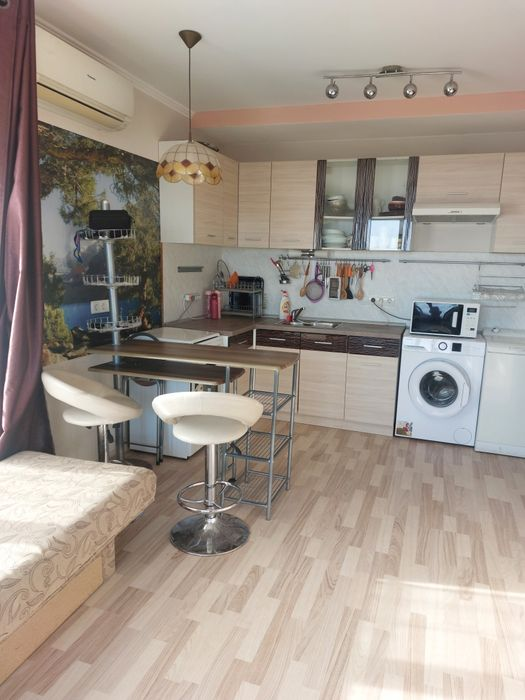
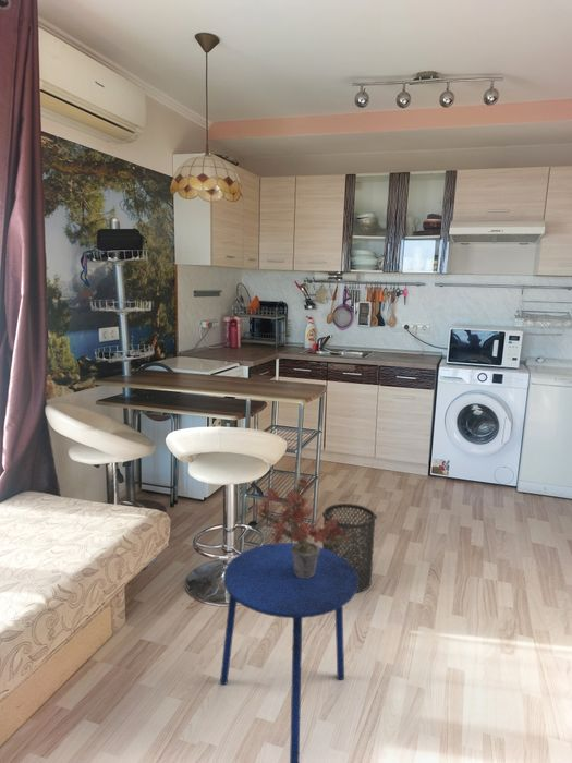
+ potted plant (301, 516)
+ trash can (348, 546)
+ side table (293, 638)
